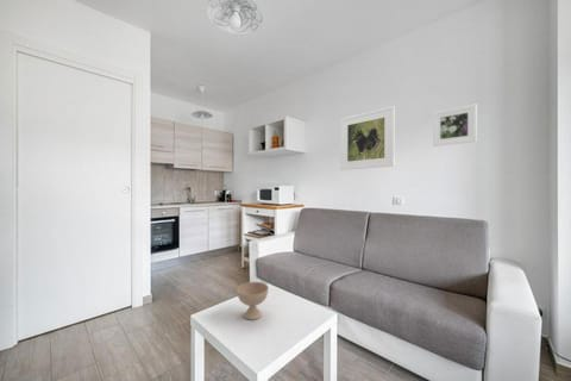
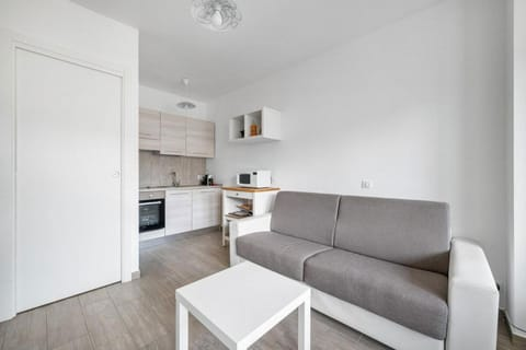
- bowl (252, 301)
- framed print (365, 140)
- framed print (453, 126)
